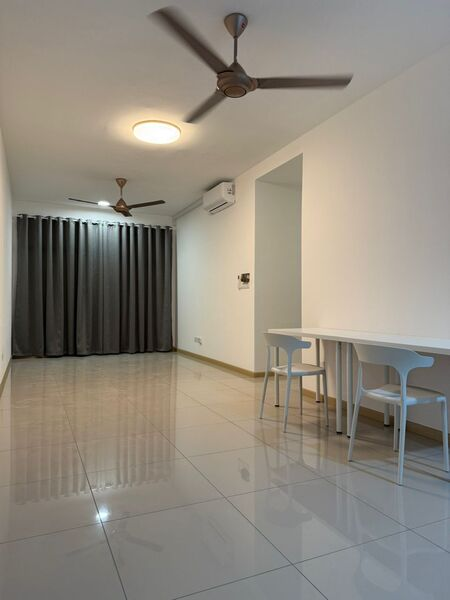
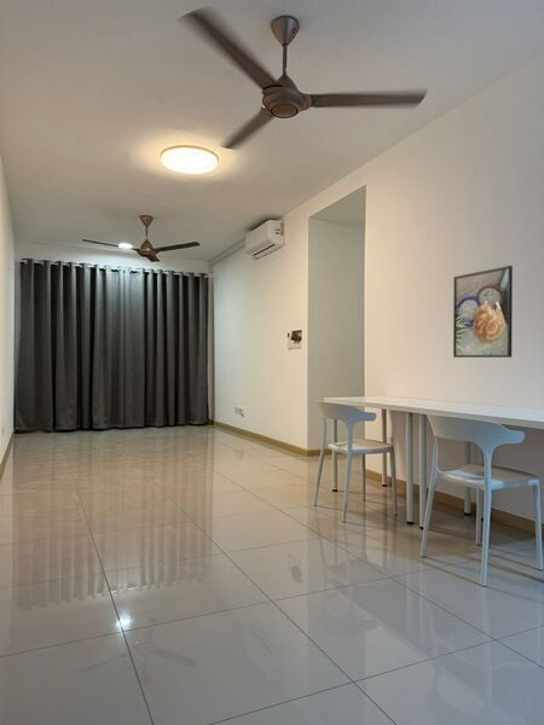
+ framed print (480, 314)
